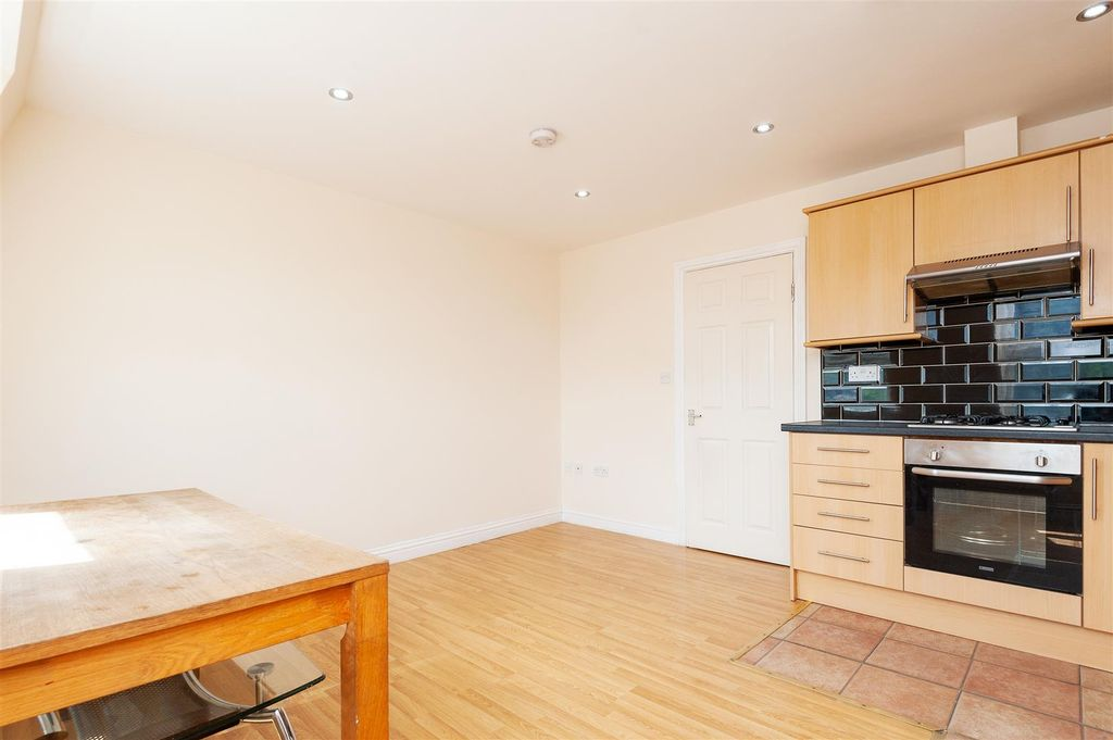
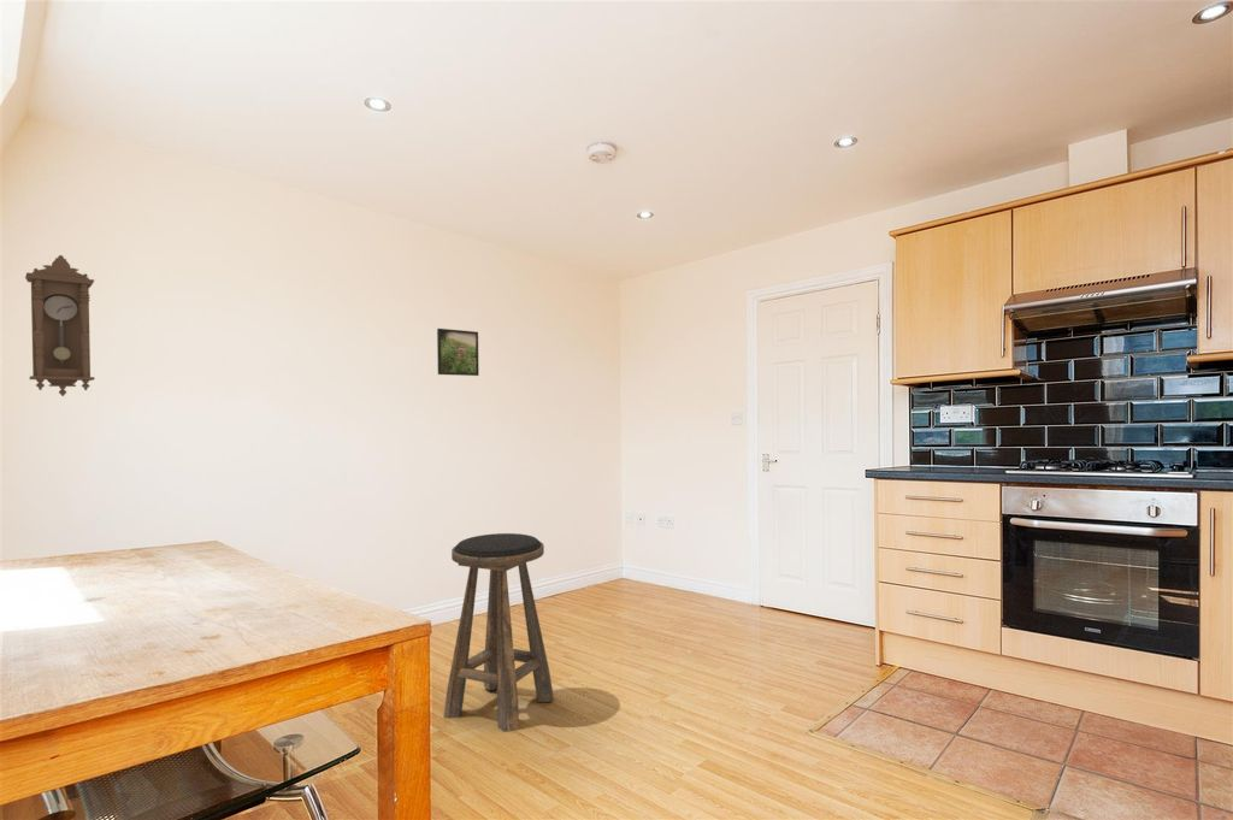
+ pendulum clock (60, 326)
+ stool (498, 624)
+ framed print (458, 352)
